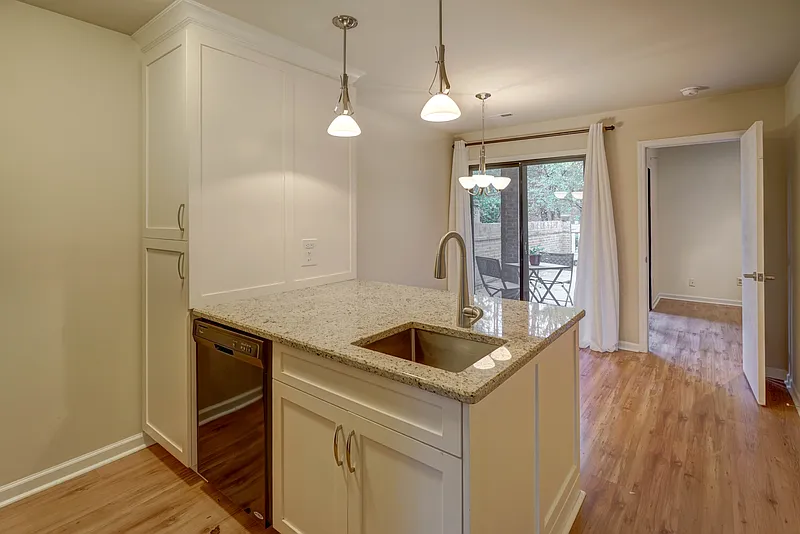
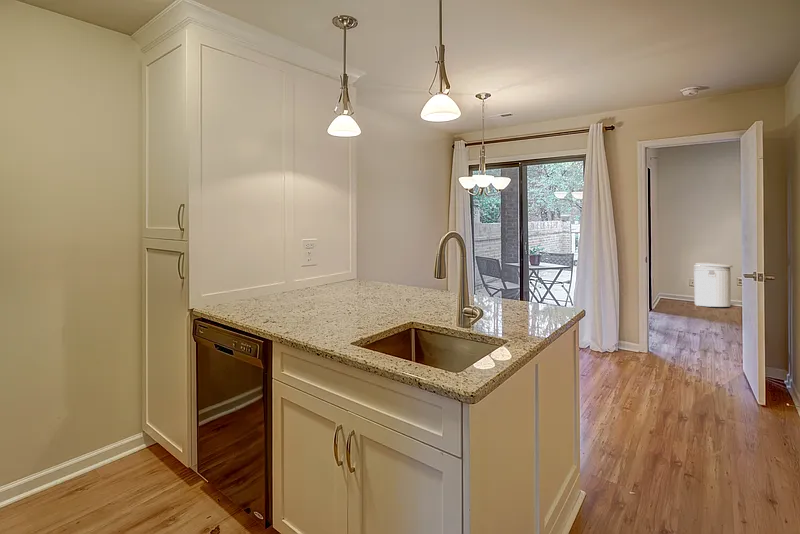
+ can (713, 283)
